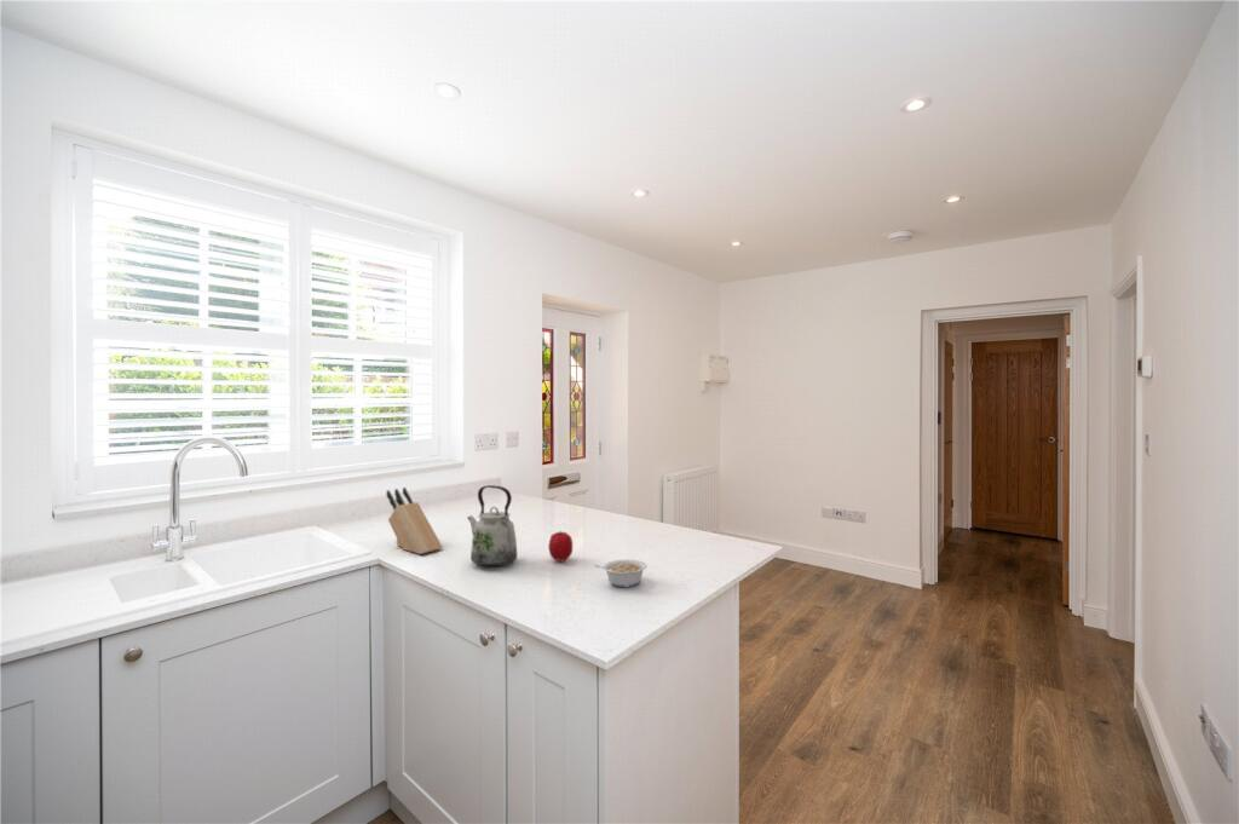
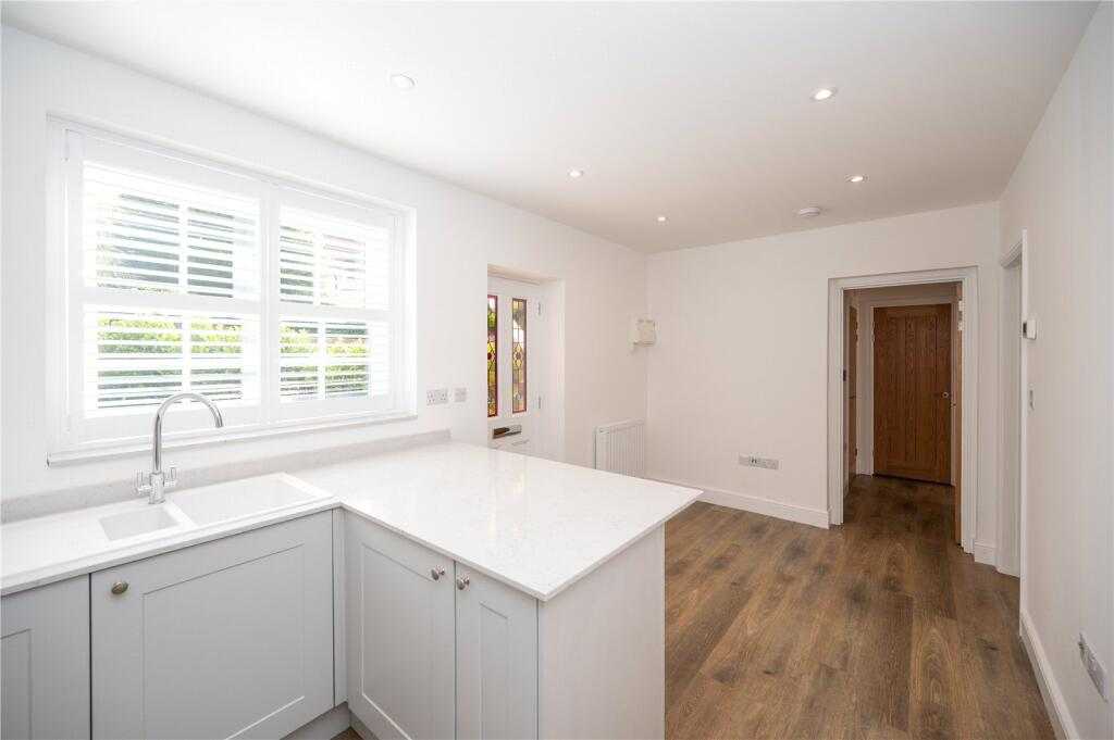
- fruit (560, 544)
- kettle (488, 523)
- knife block (411, 518)
- legume (623, 572)
